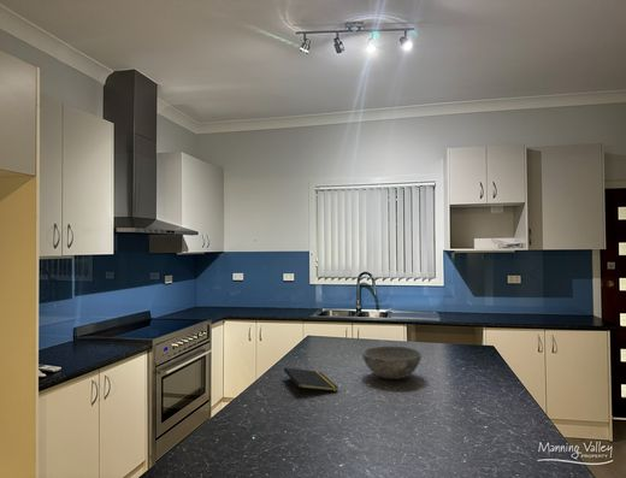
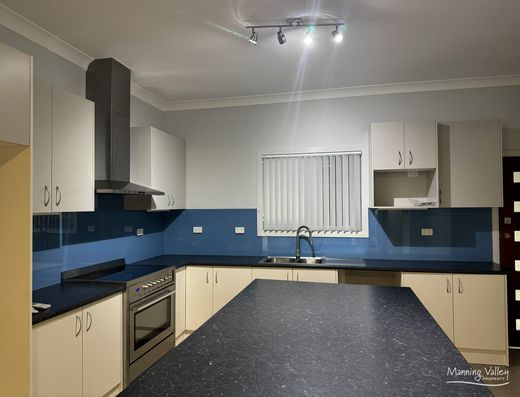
- notepad (309, 378)
- bowl (391, 364)
